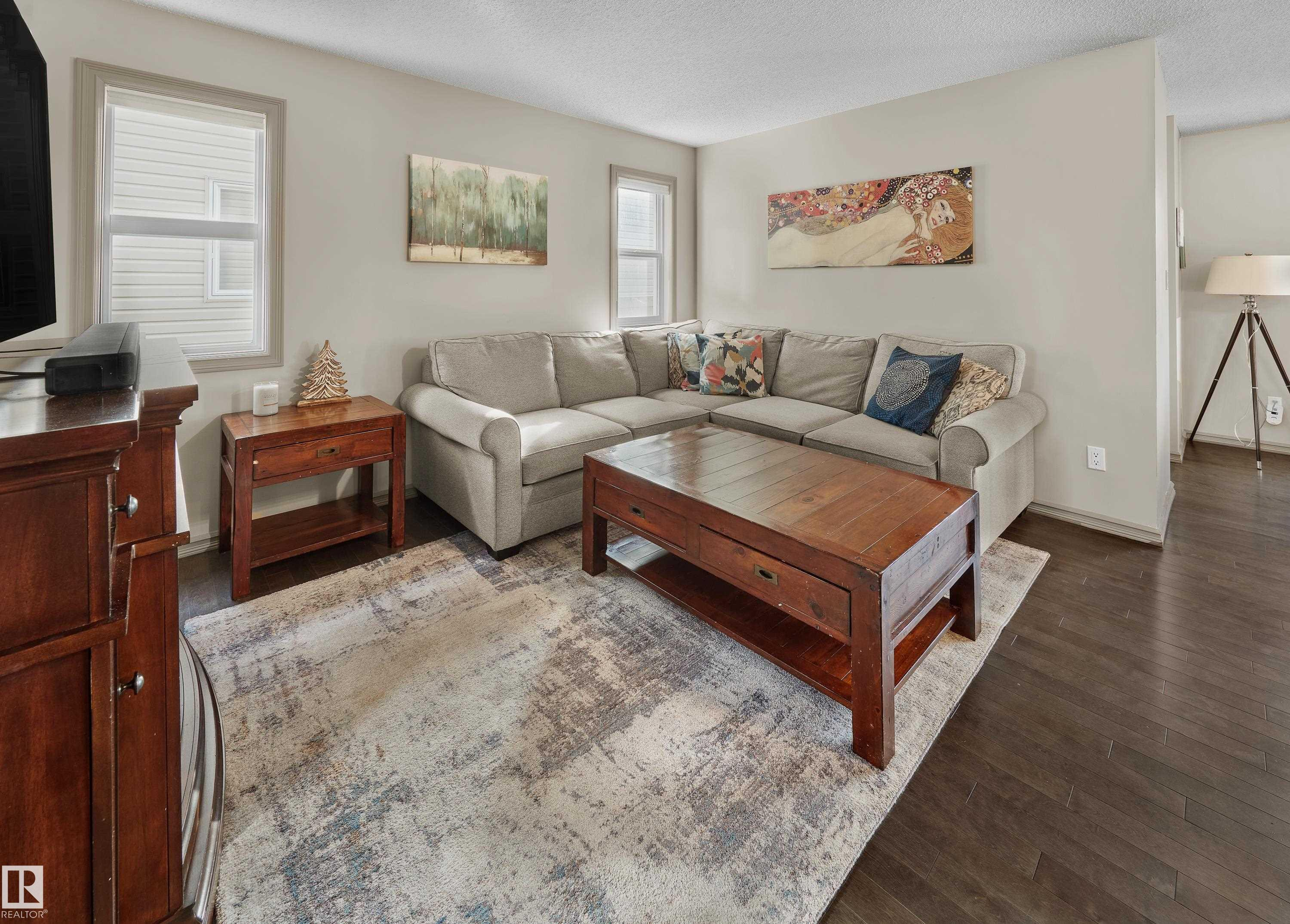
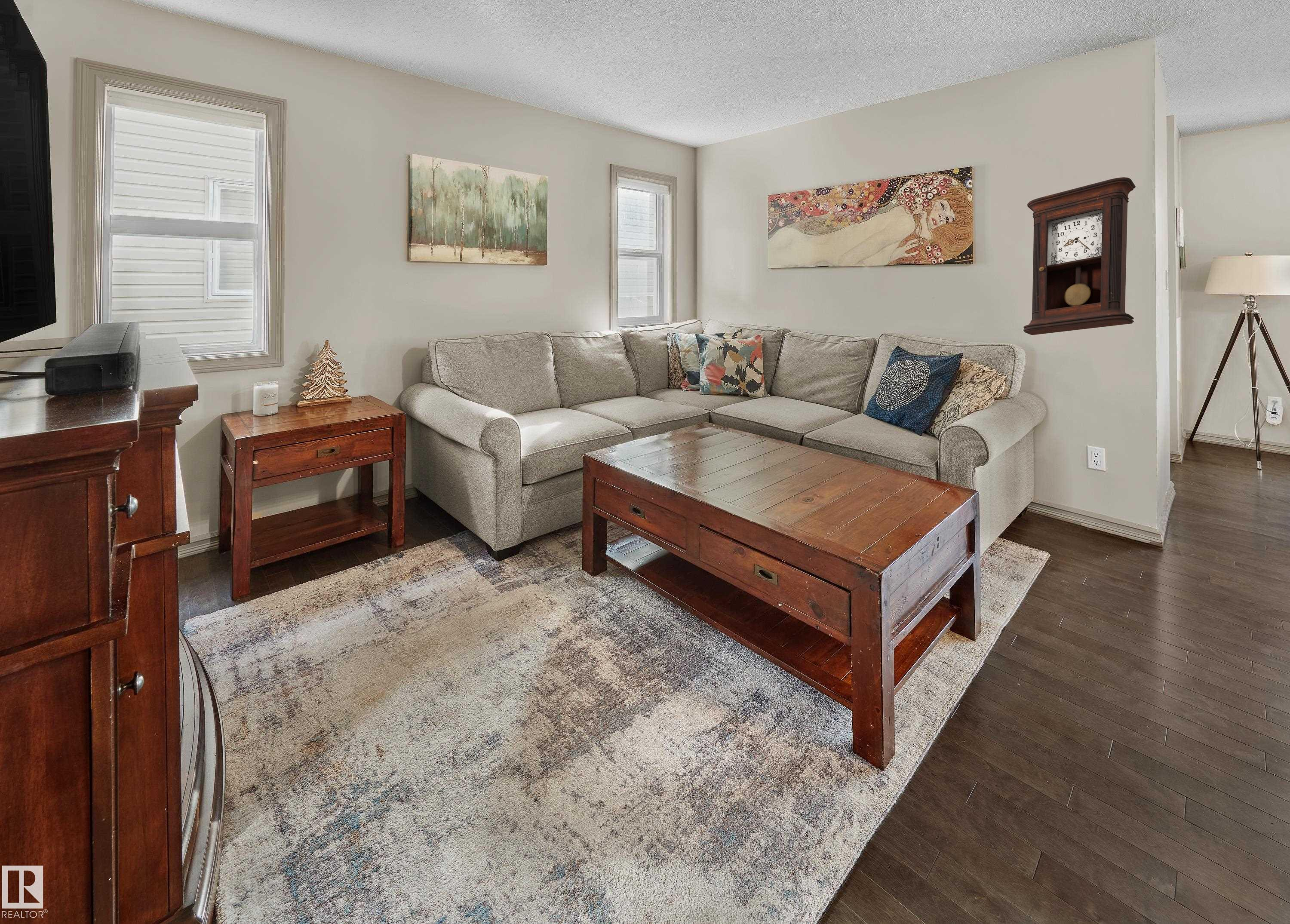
+ pendulum clock (1076, 261)
